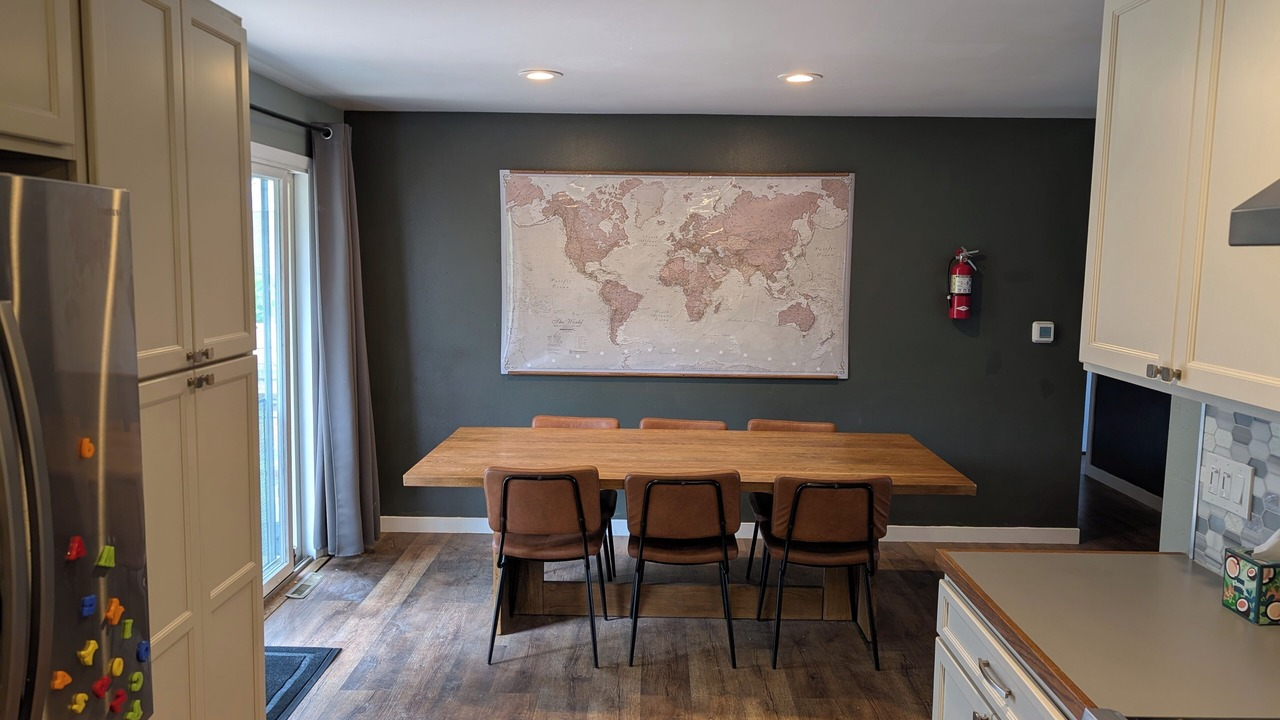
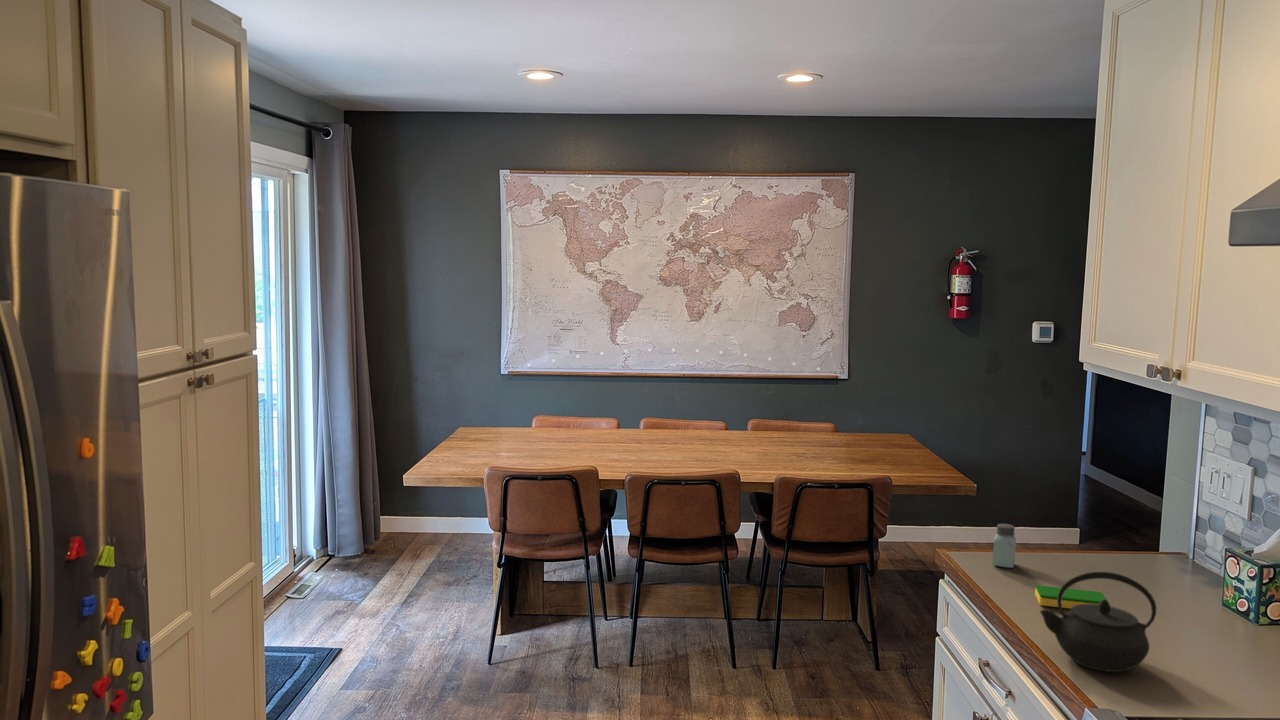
+ kettle (1096, 616)
+ saltshaker (1004, 545)
+ dish sponge (1070, 598)
